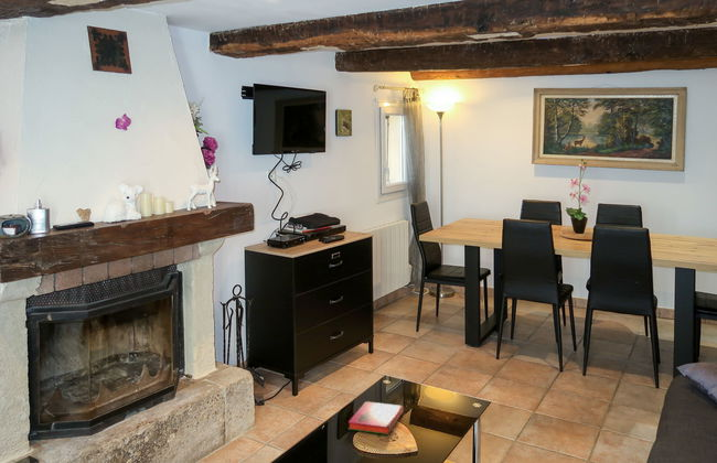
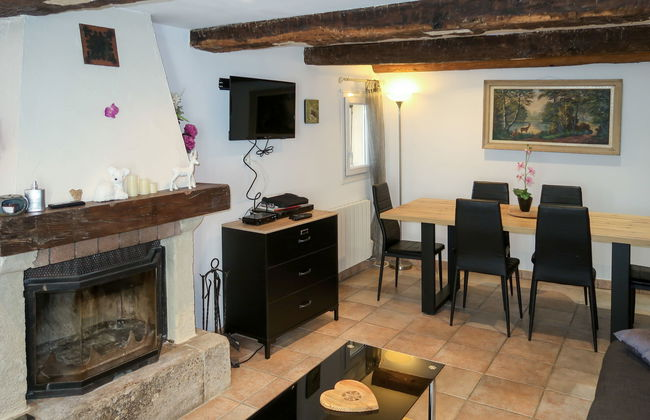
- hardback book (376, 417)
